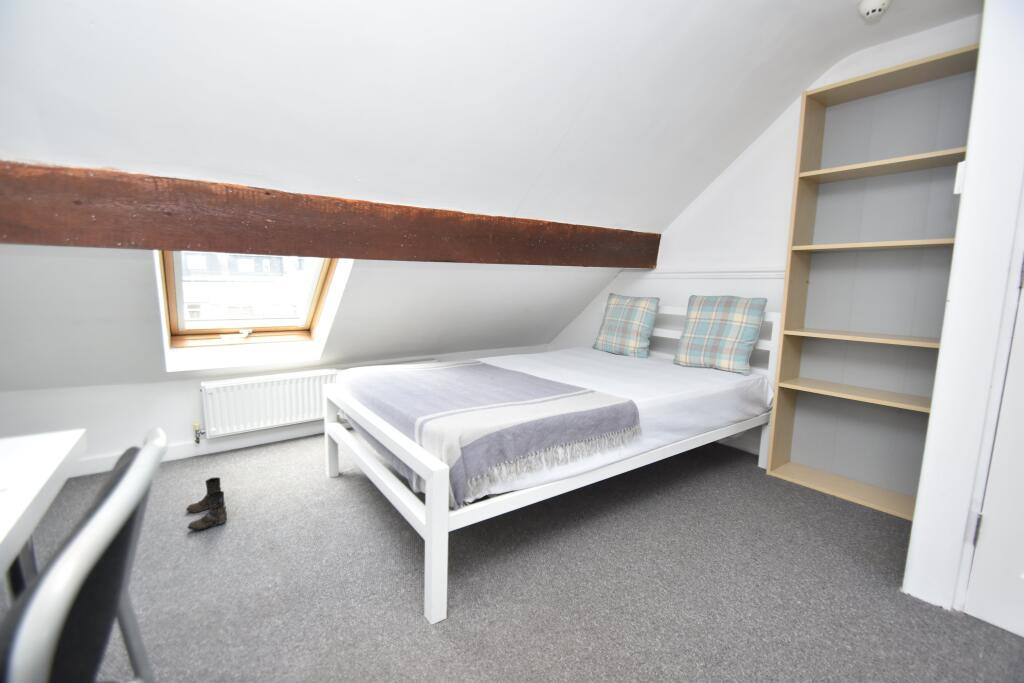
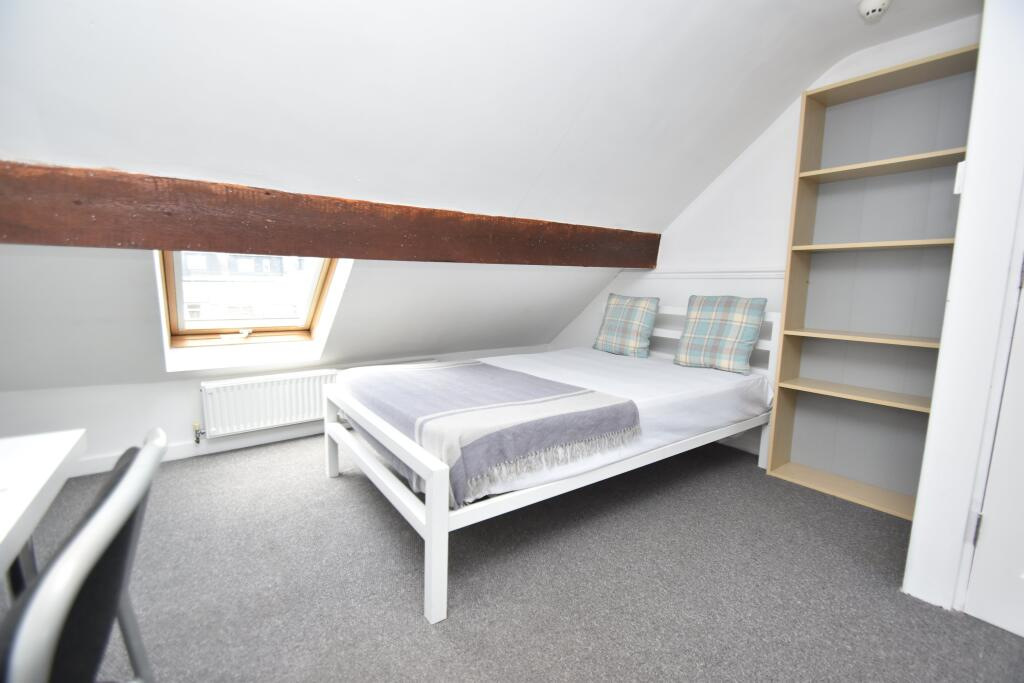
- boots (205, 502)
